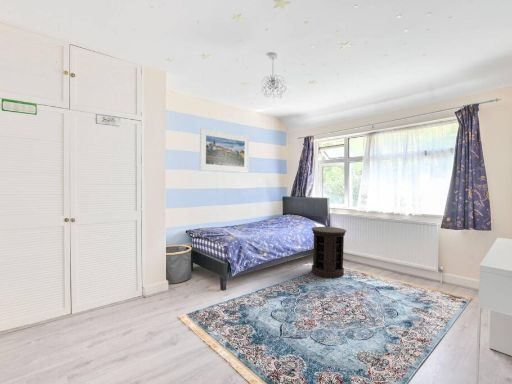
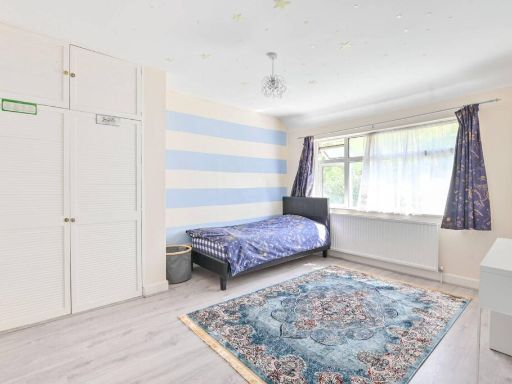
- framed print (226, 152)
- side table (328, 251)
